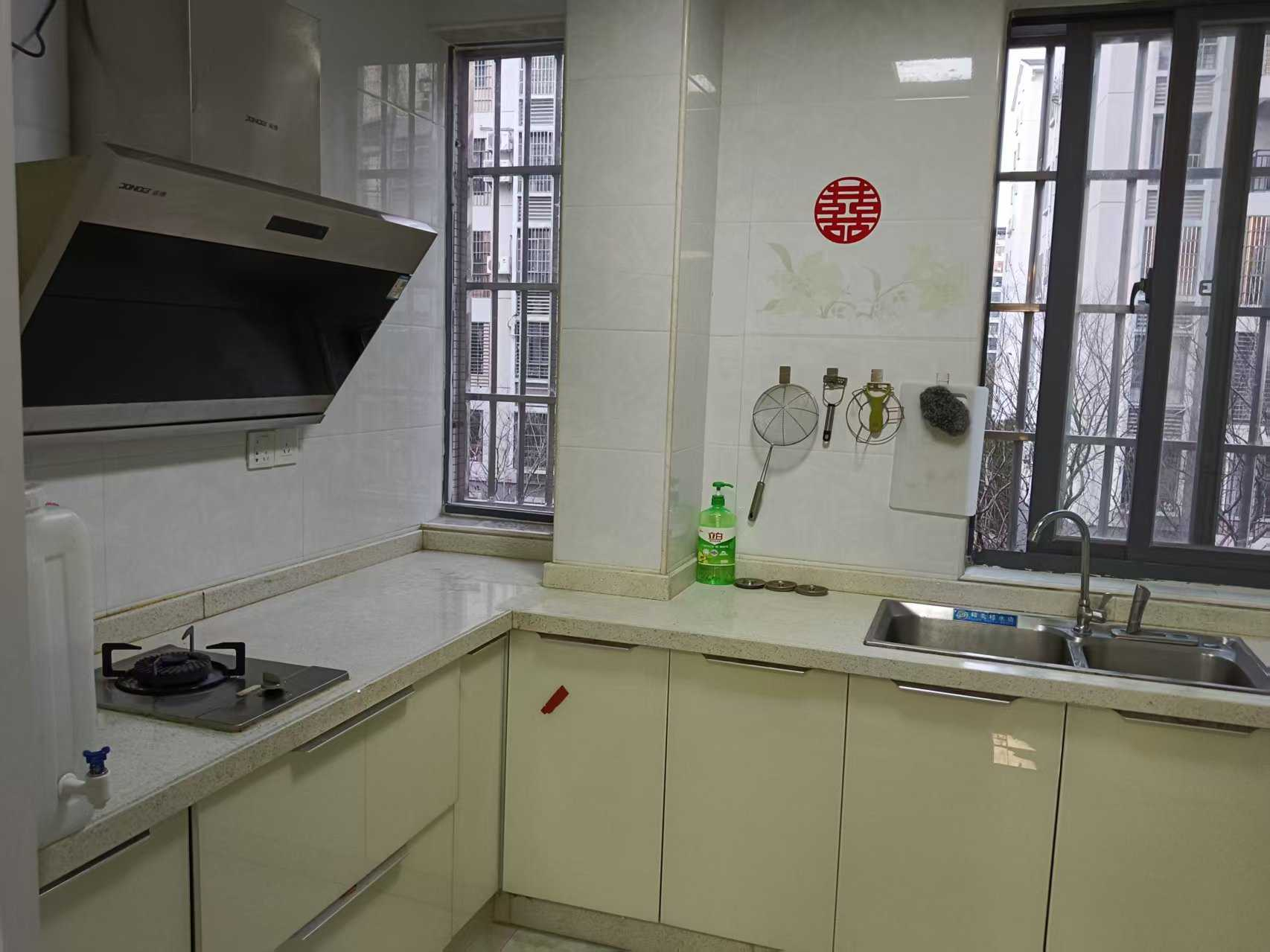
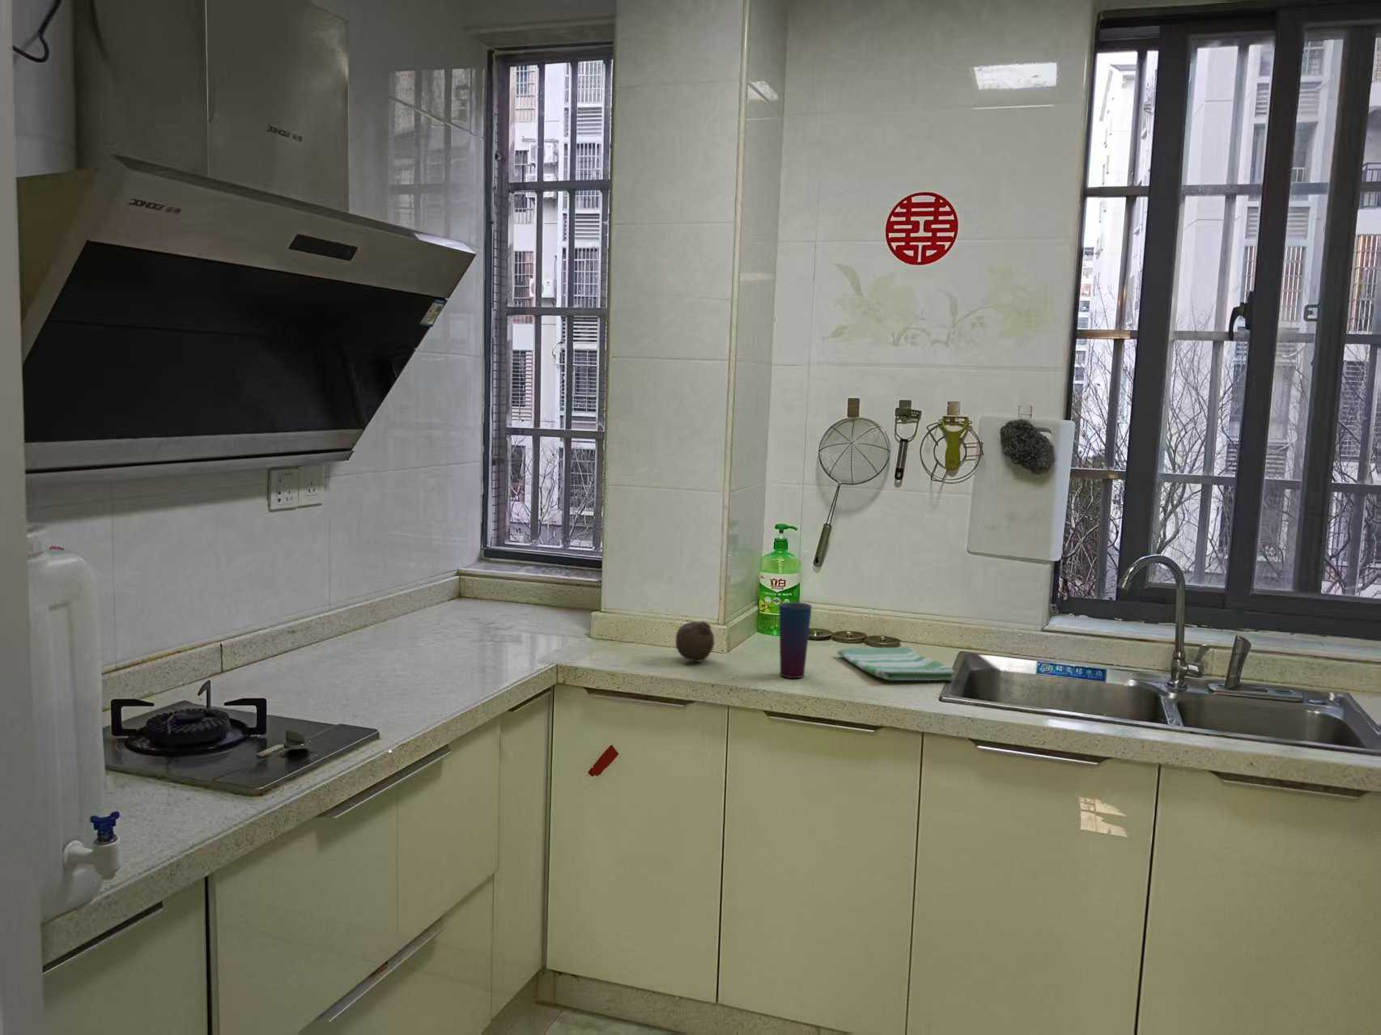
+ cup (794, 640)
+ dish towel (895, 662)
+ fruit (695, 640)
